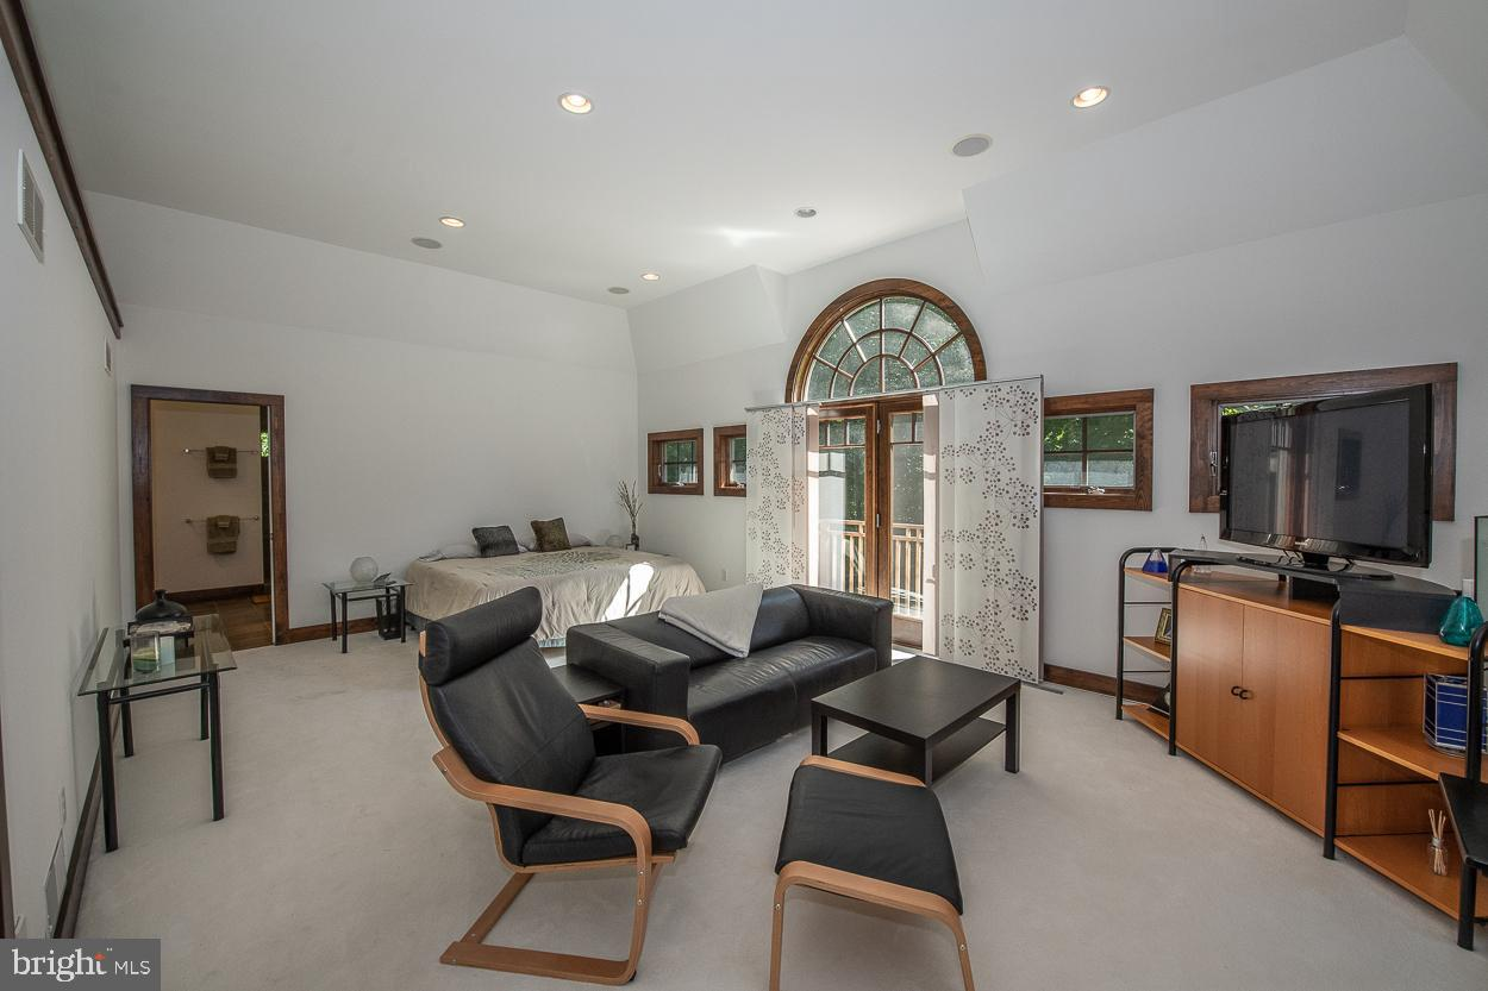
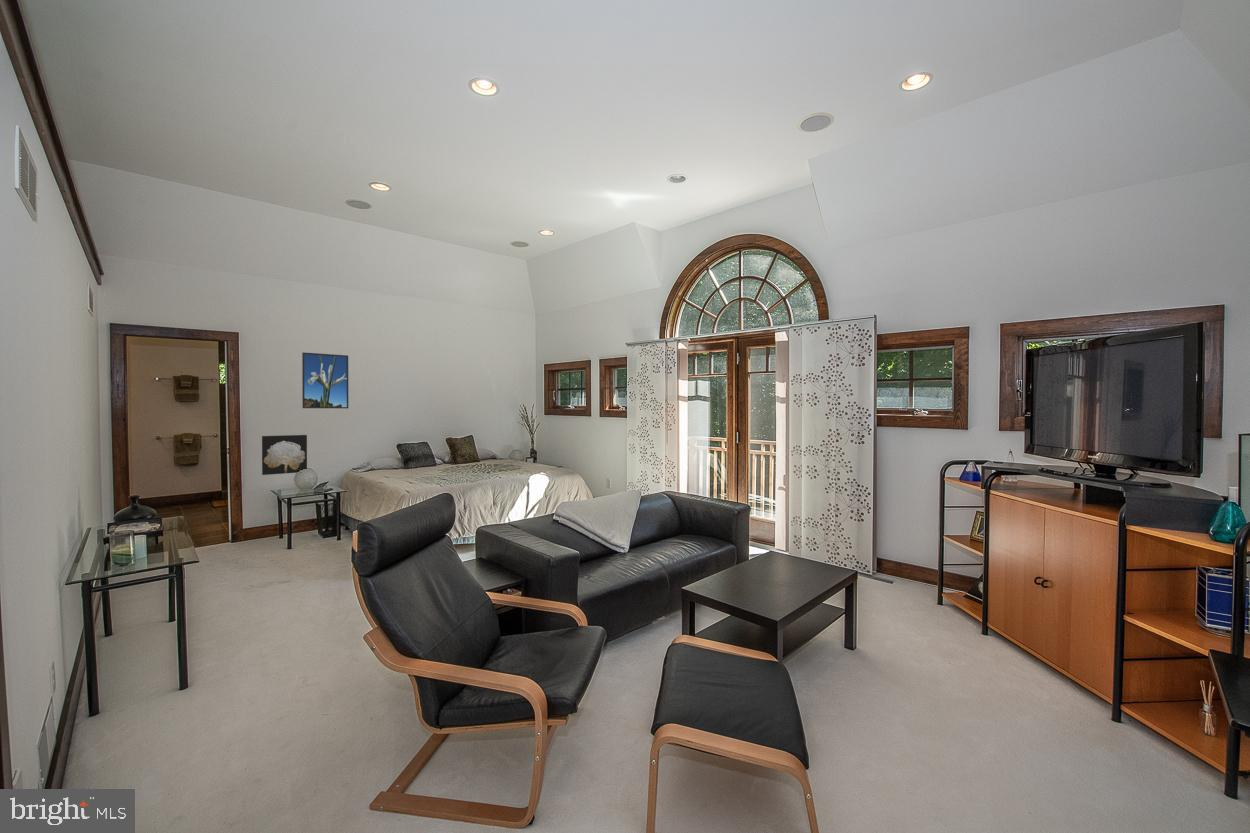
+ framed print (326, 381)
+ wall art (284, 454)
